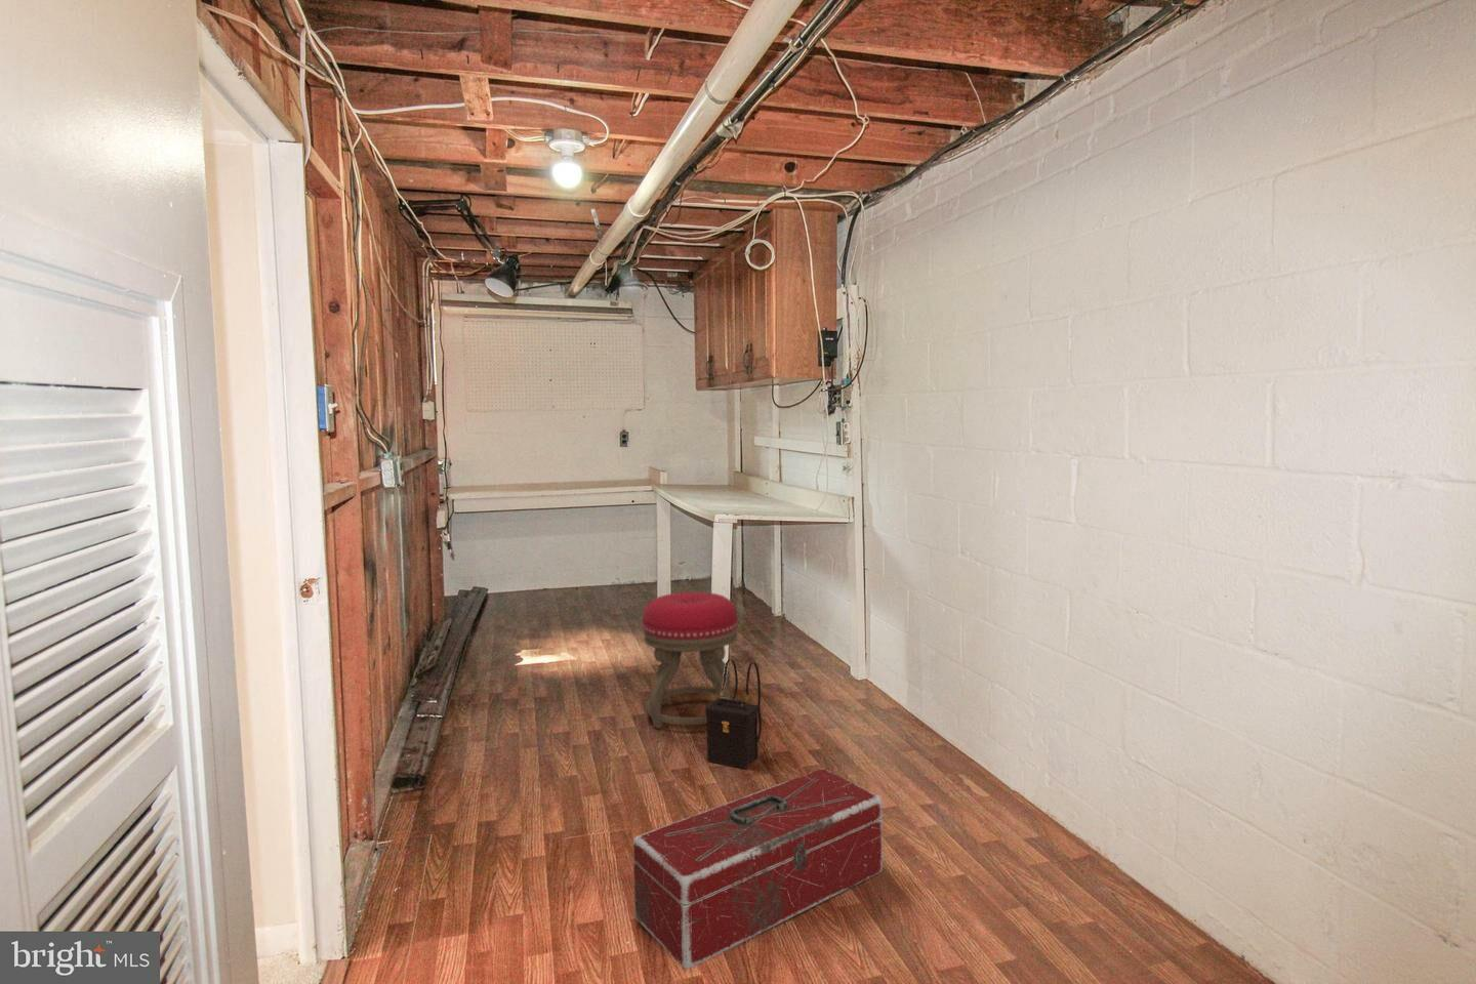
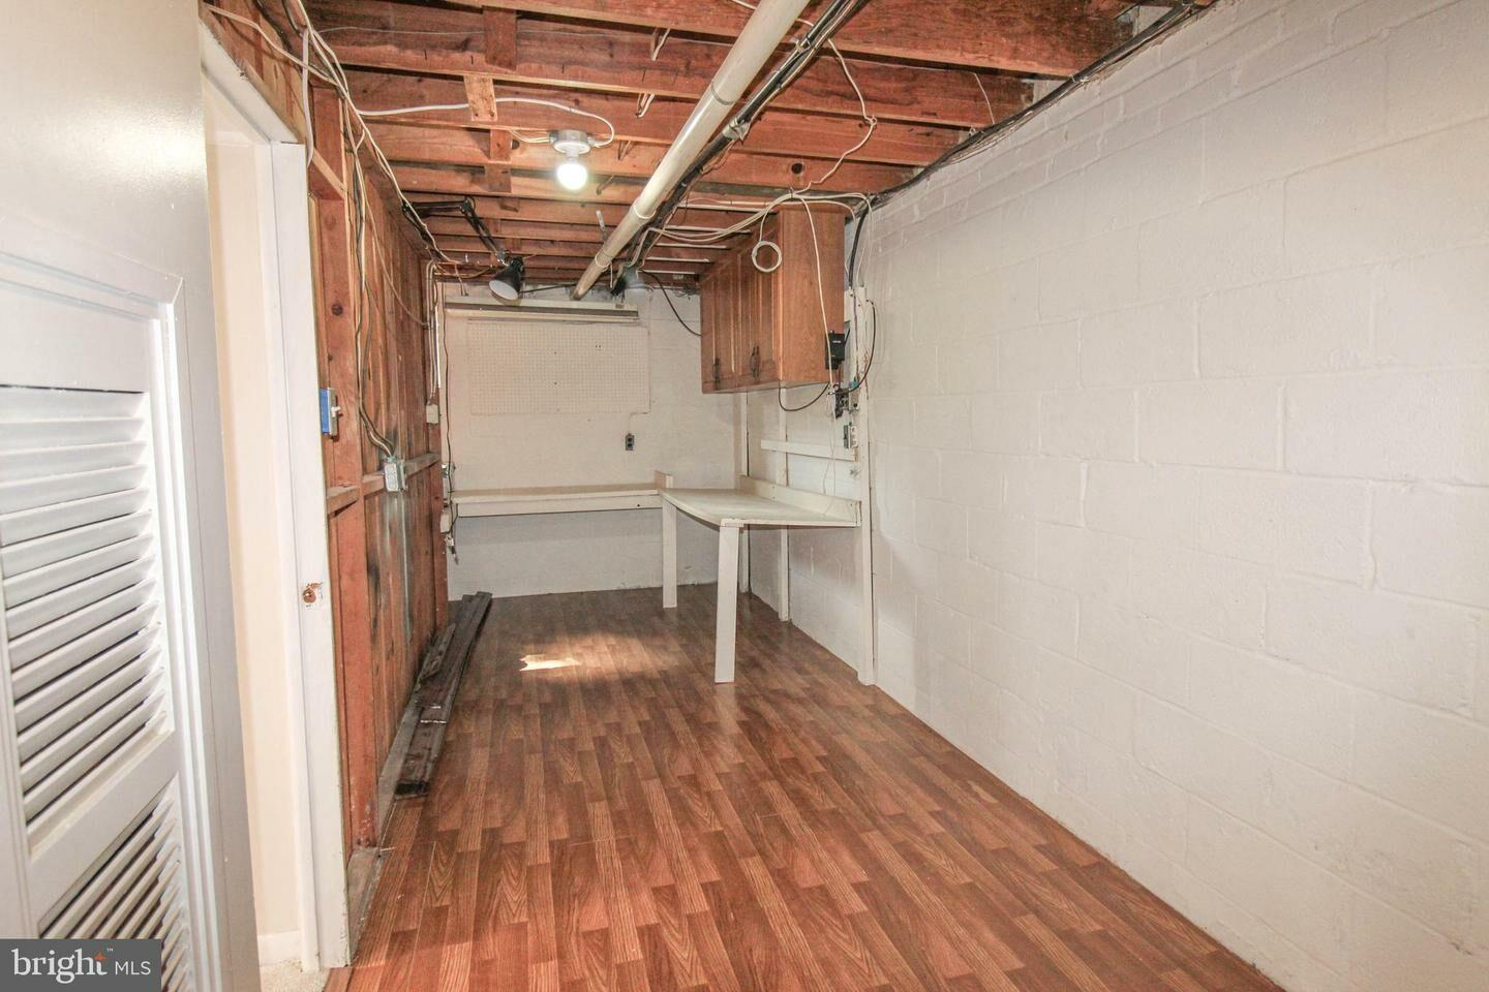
- toolbox (763, 853)
- stool (691, 651)
- satchel (735, 711)
